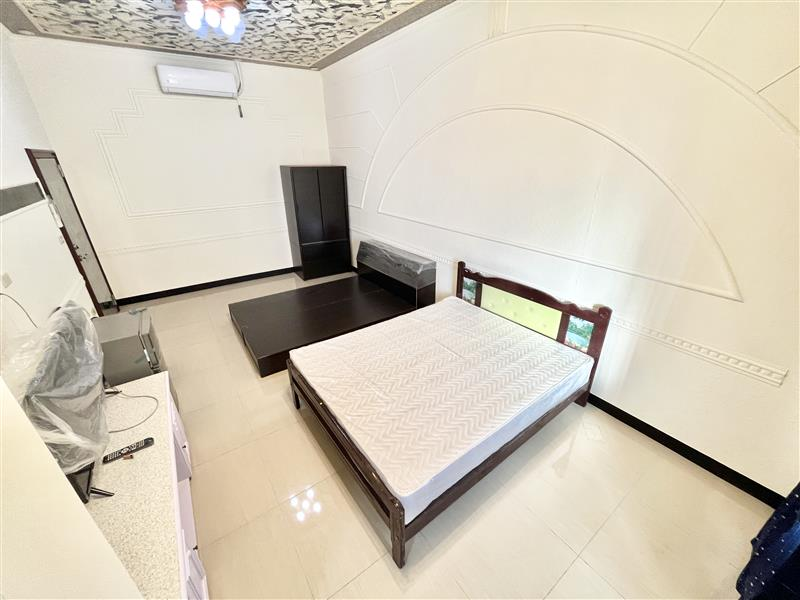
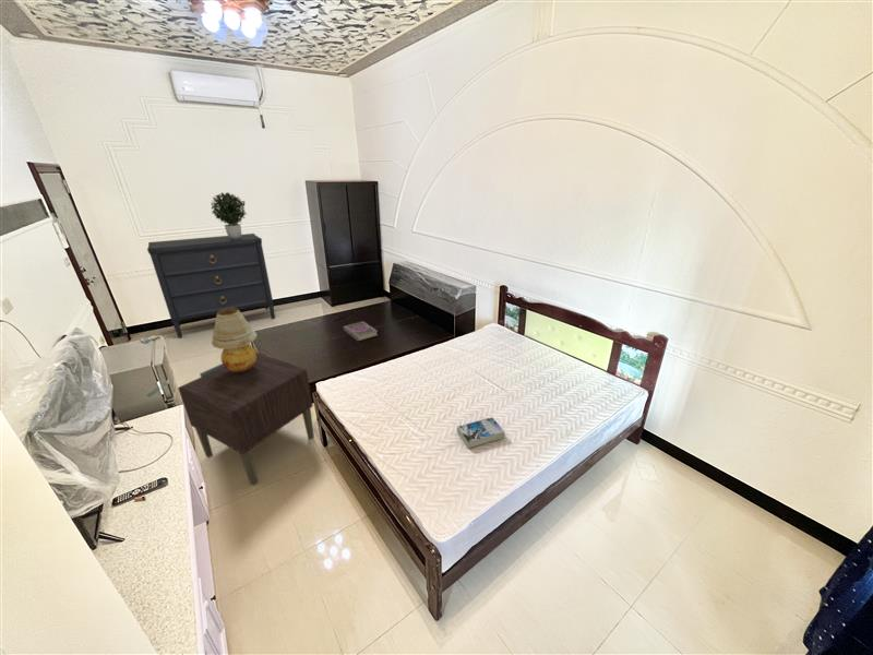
+ book (360, 331)
+ dresser (217, 283)
+ nightstand (251, 413)
+ potted plant (230, 215)
+ table lamp (235, 341)
+ book (480, 431)
